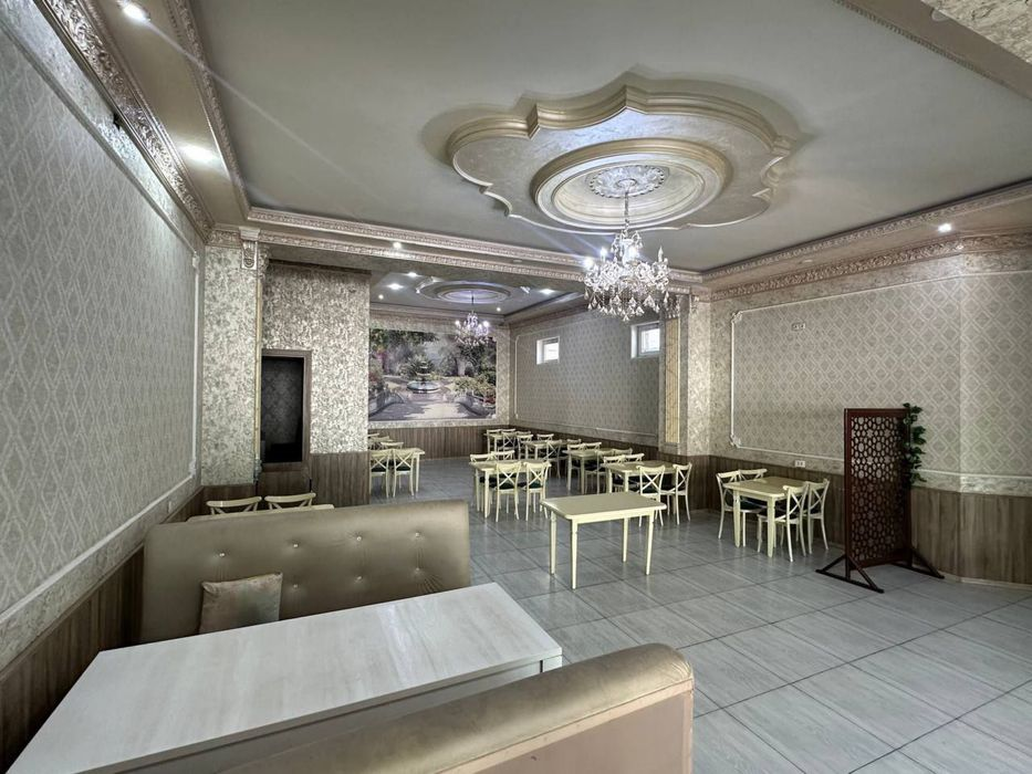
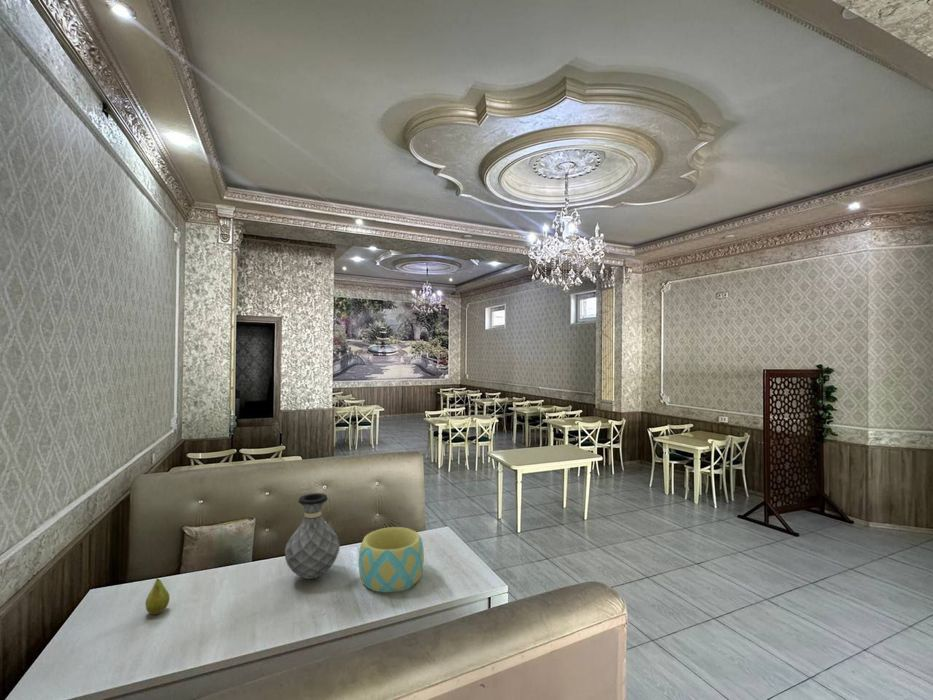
+ vase (312, 536)
+ bowl (391, 557)
+ fruit (157, 593)
